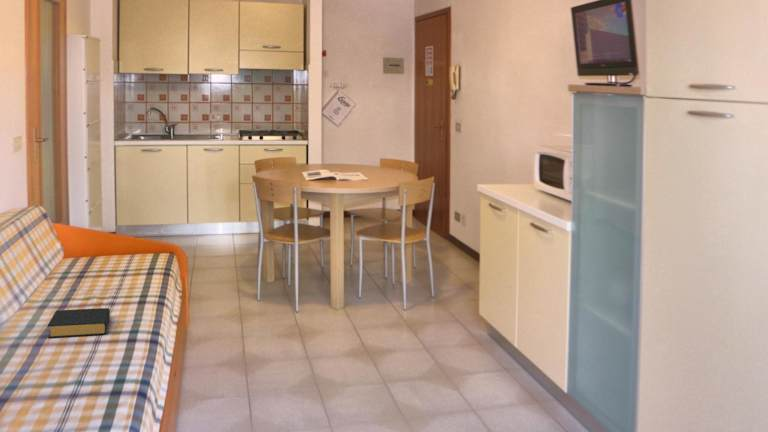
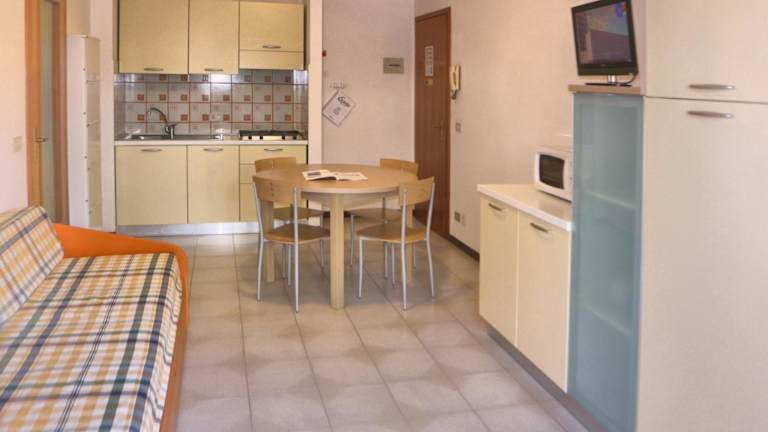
- hardback book (80, 321)
